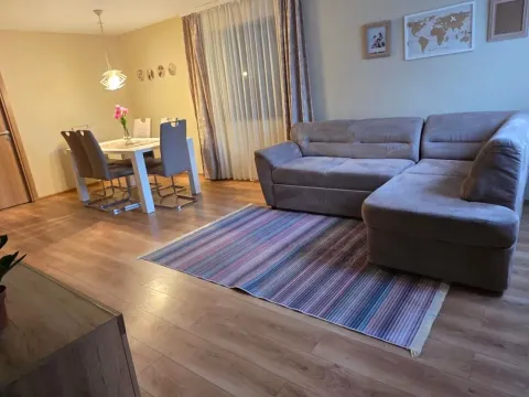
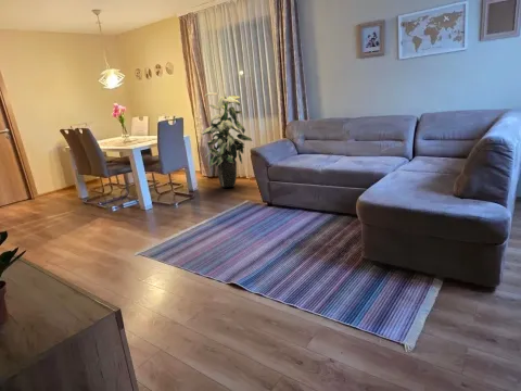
+ indoor plant (224, 140)
